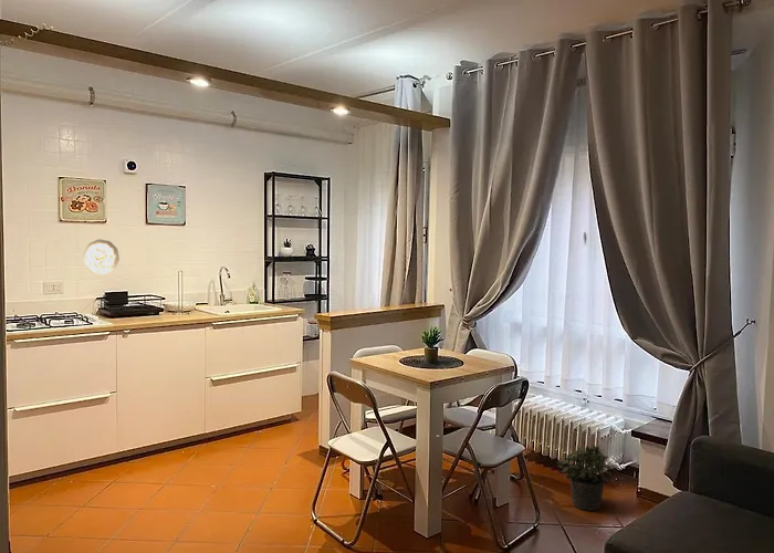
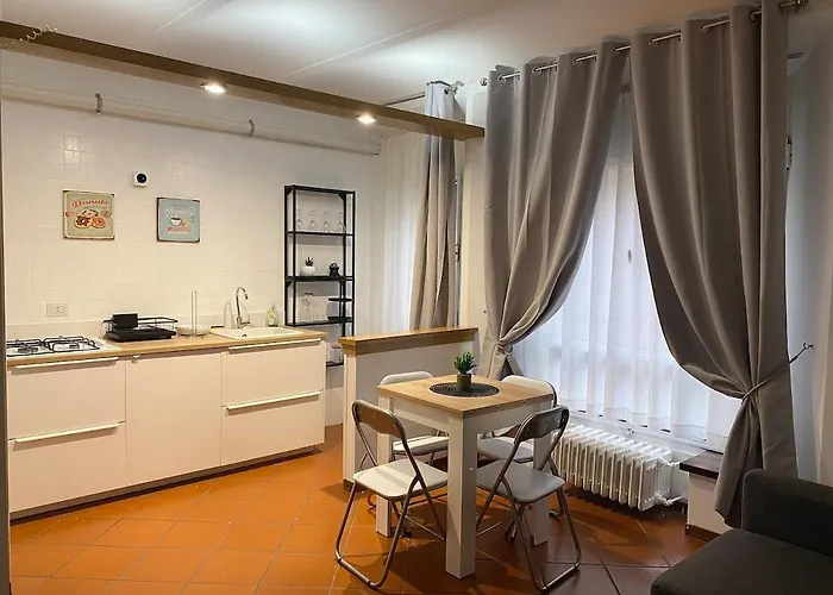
- decorative plate (101, 257)
- potted plant (589, 474)
